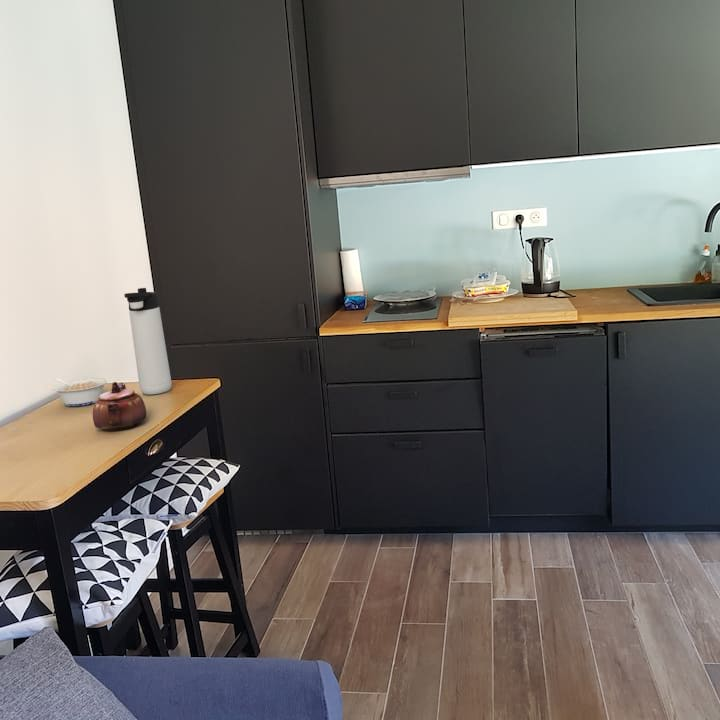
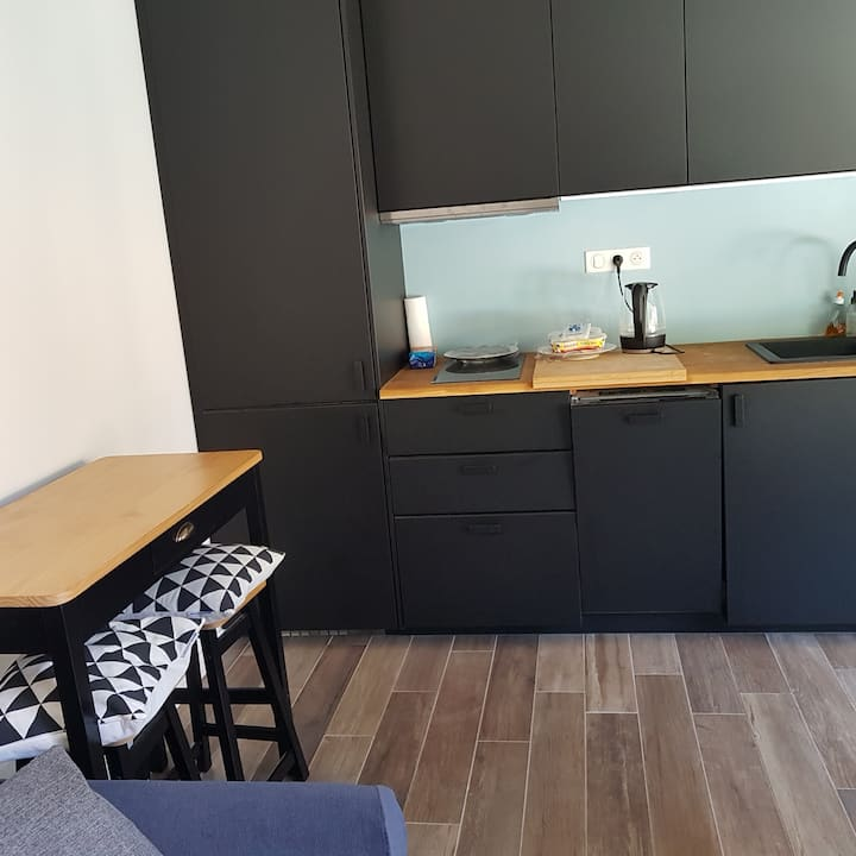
- teapot (118, 402)
- thermos bottle (146, 342)
- legume (79, 391)
